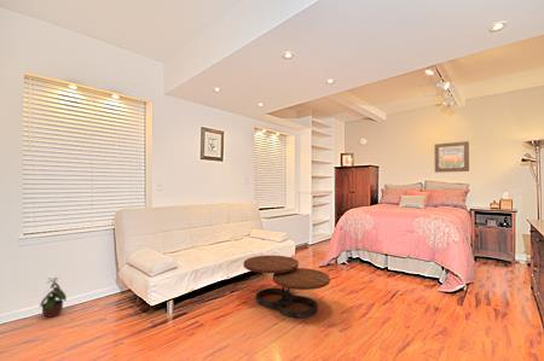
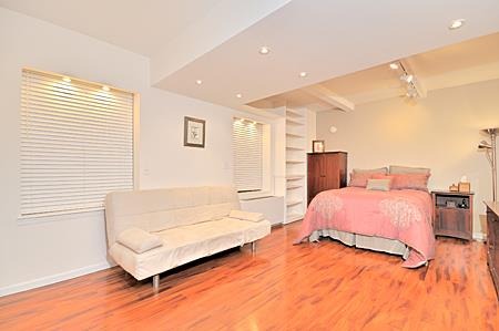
- potted plant (53, 295)
- wall art (451, 157)
- coffee table (284, 284)
